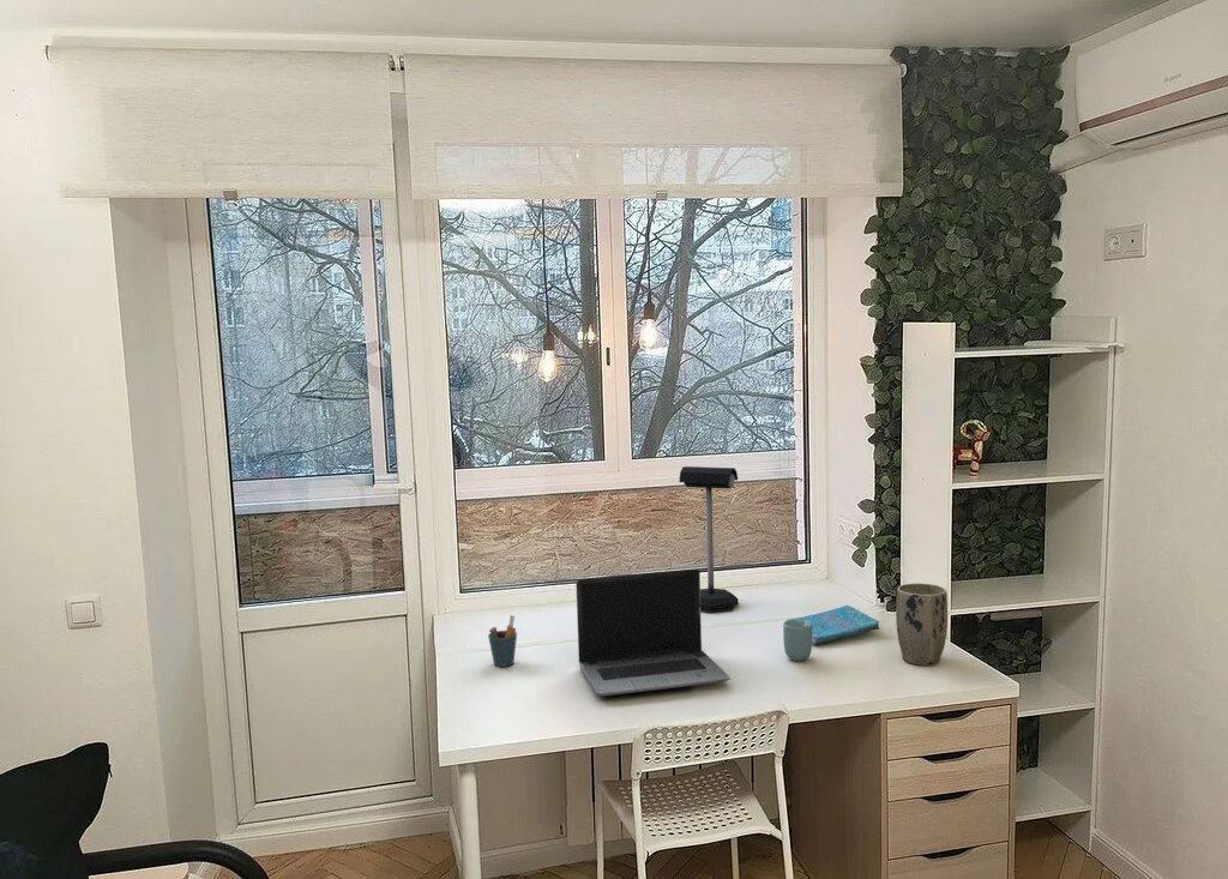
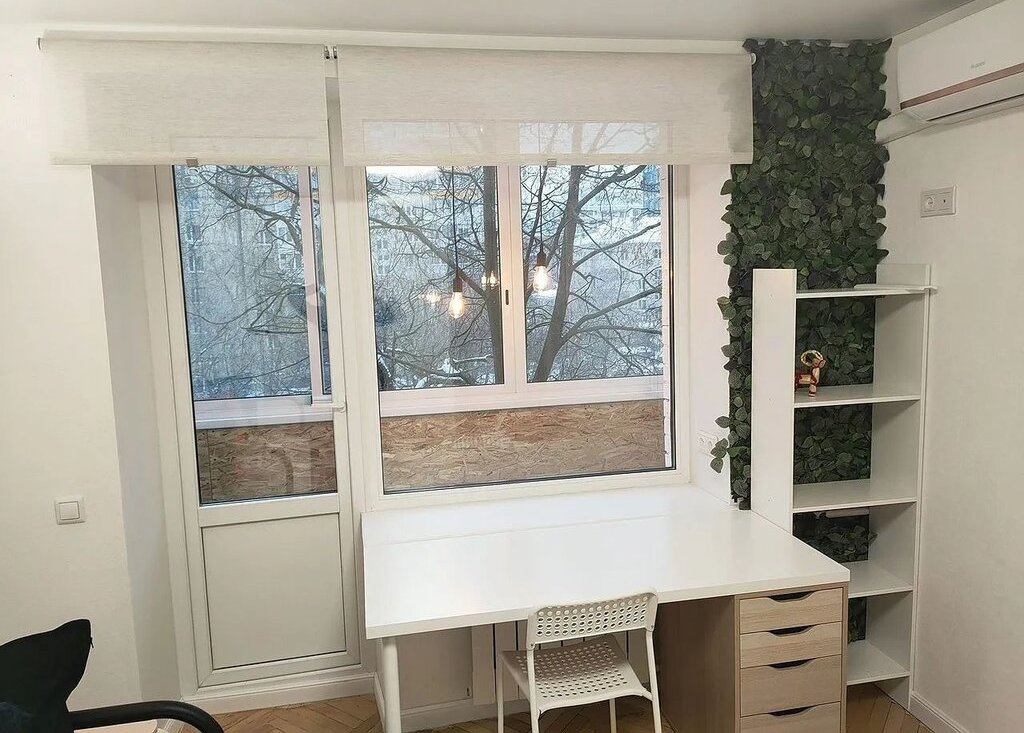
- pen holder (502, 640)
- cup (797, 640)
- laptop computer (651, 631)
- mailbox (710, 536)
- plant pot (921, 624)
- cover (832, 624)
